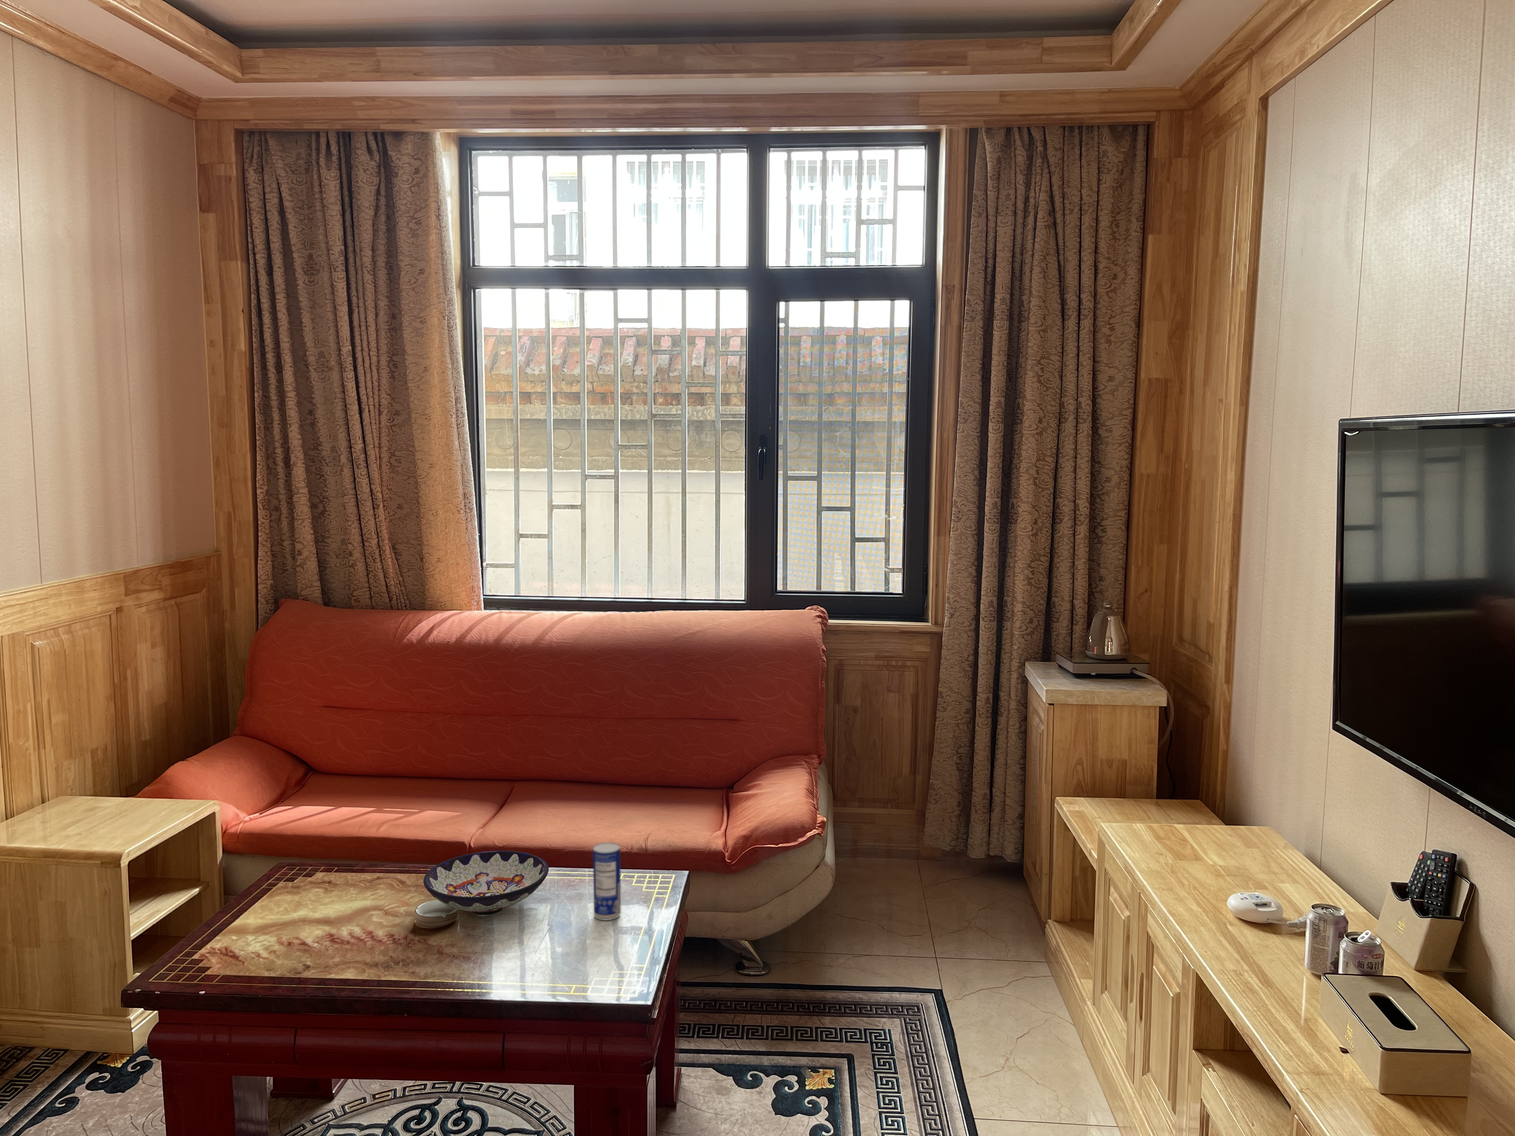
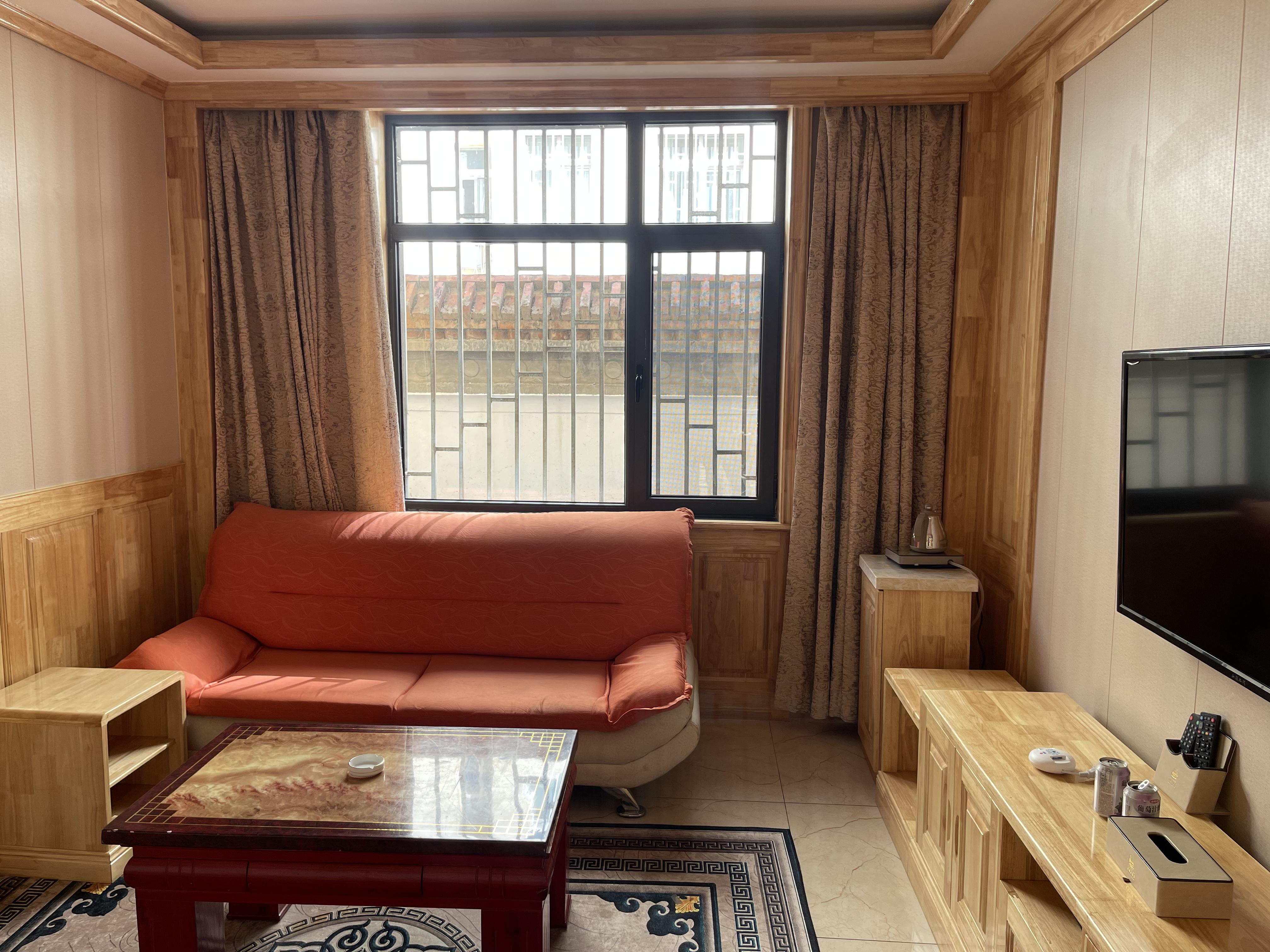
- beverage can (607, 881)
- bowl (488, 890)
